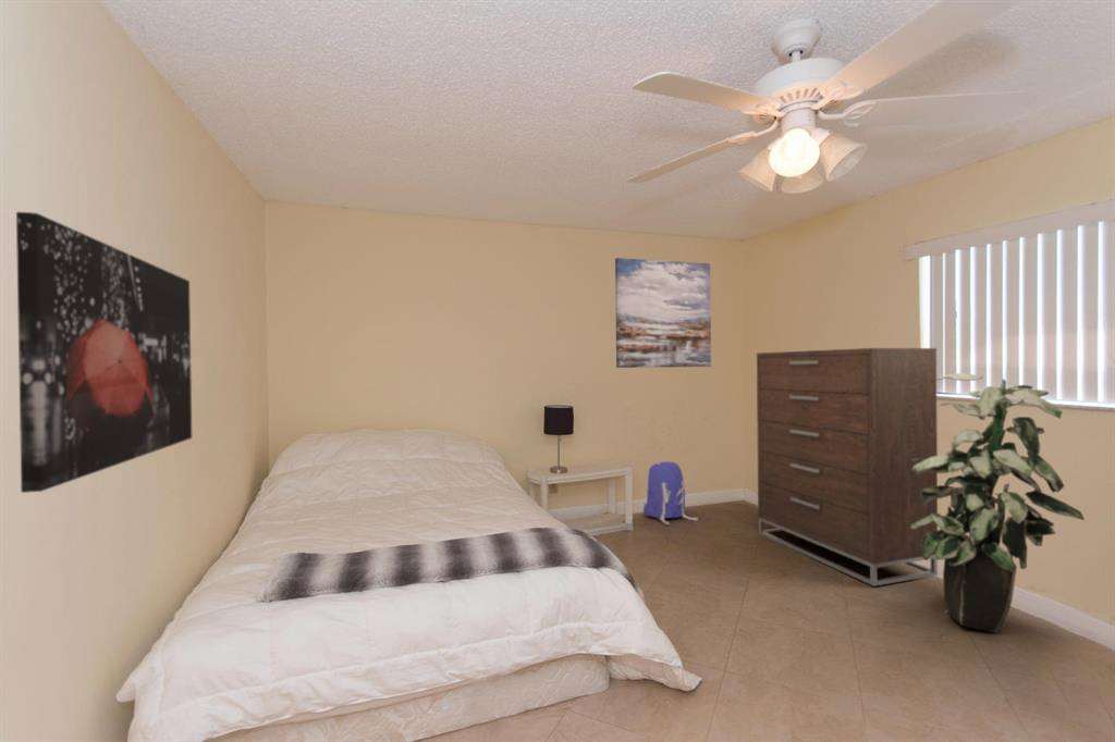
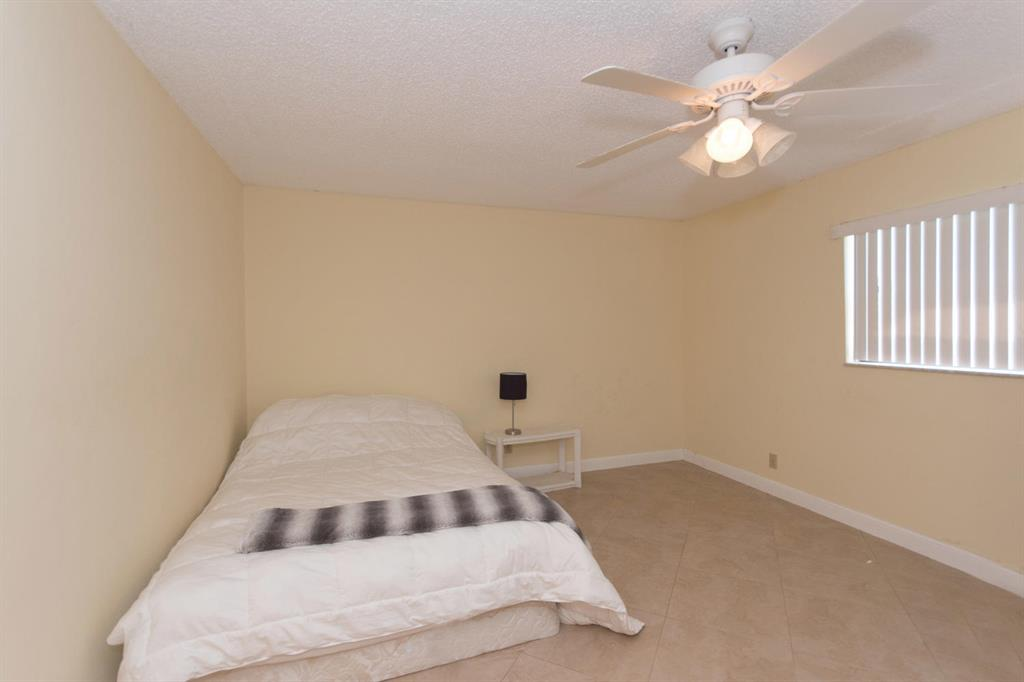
- indoor plant (980, 497)
- dresser (835, 452)
- backpack (669, 490)
- wall art (664, 313)
- wall art (128, 357)
